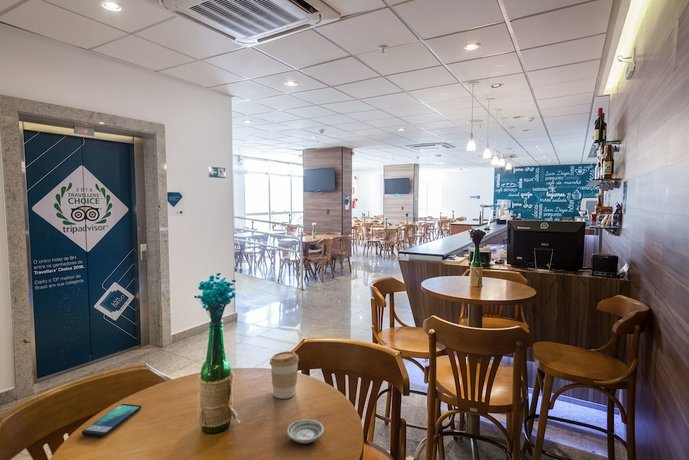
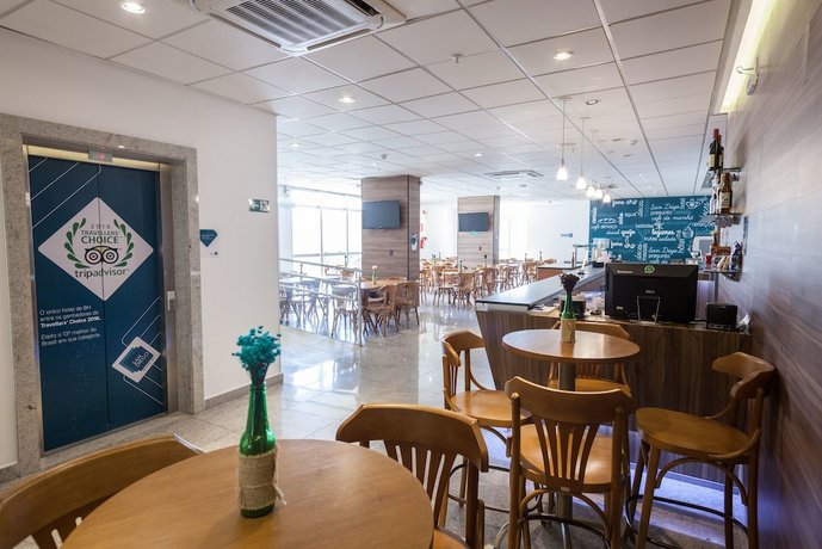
- coffee cup (284, 373)
- saucer (305, 433)
- smartphone (113, 419)
